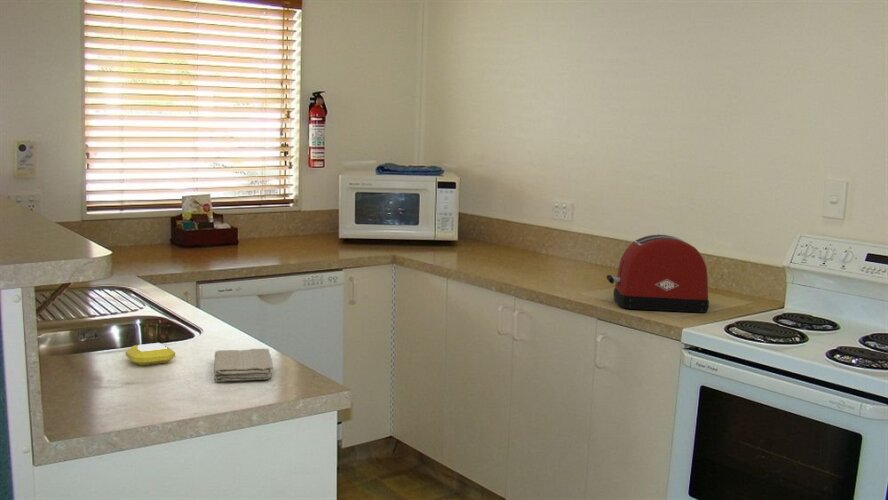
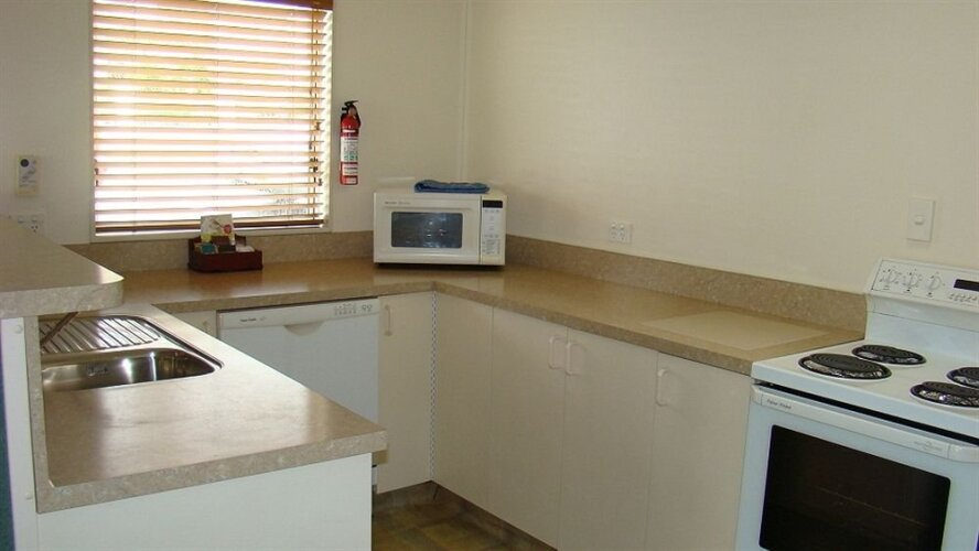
- toaster (662, 270)
- soap bar (150, 353)
- washcloth (242, 363)
